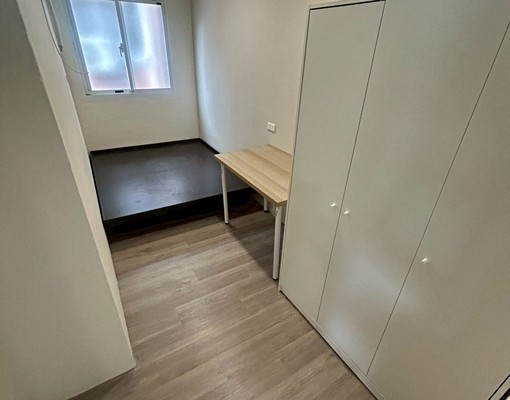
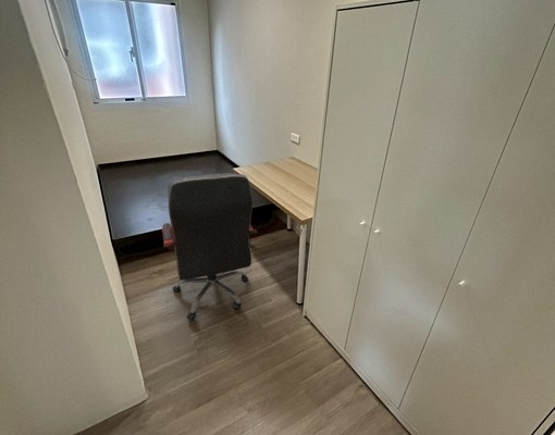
+ office chair (208, 236)
